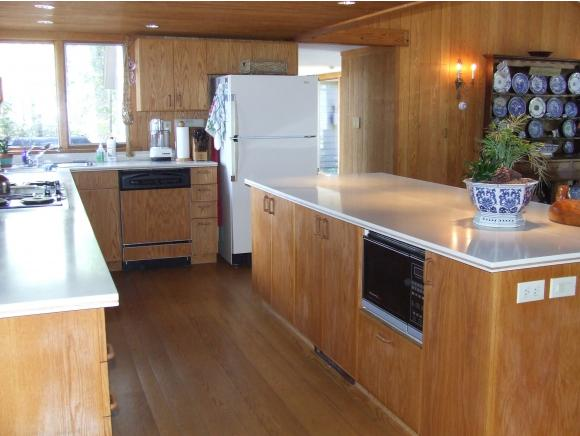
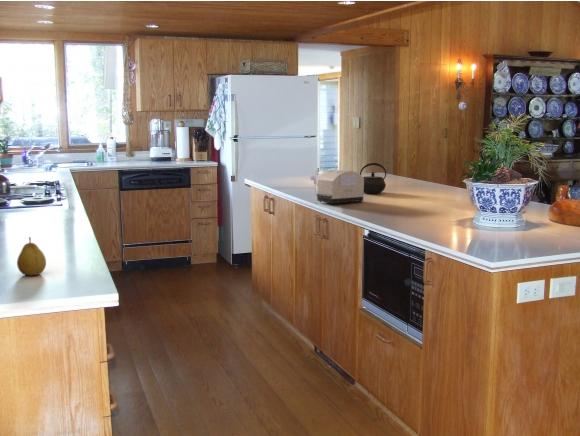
+ fruit (31, 256)
+ kettle (370, 178)
+ toaster (334, 185)
